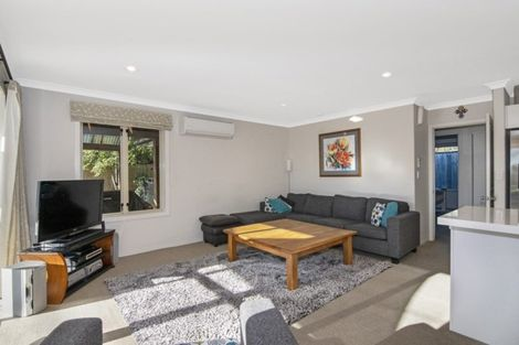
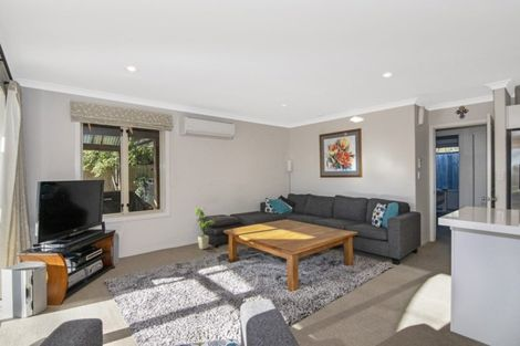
+ house plant (201, 228)
